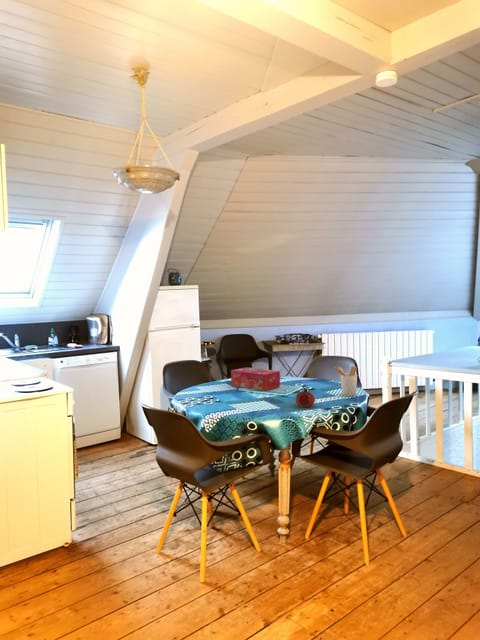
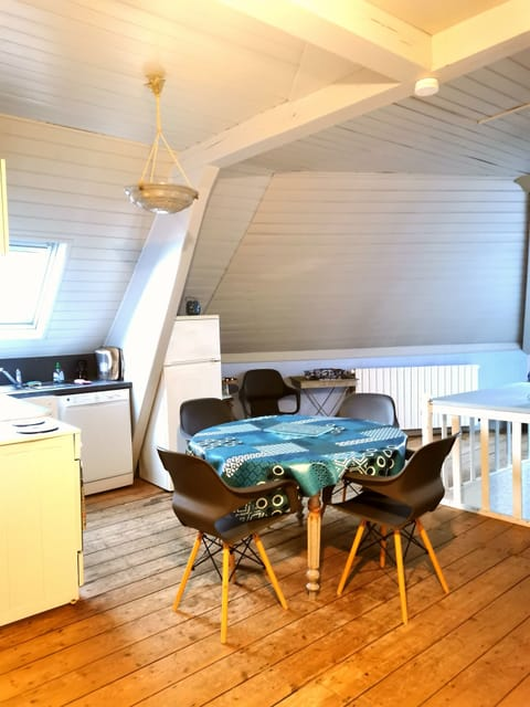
- utensil holder (345, 380)
- fruit (305, 396)
- tissue box (255, 378)
